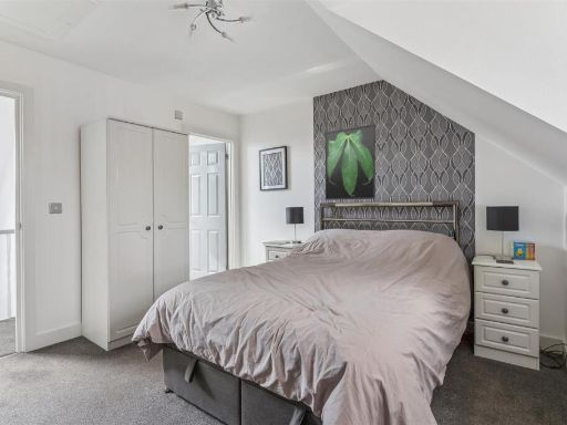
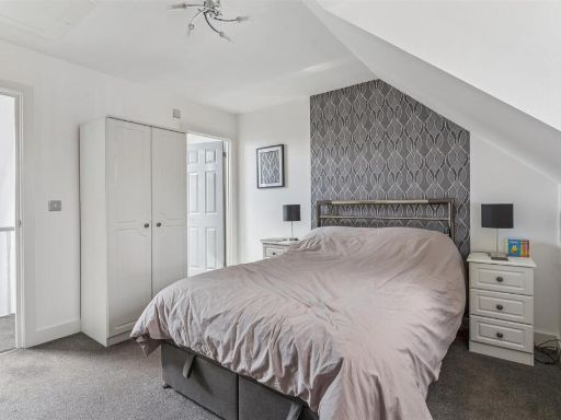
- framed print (349, 164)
